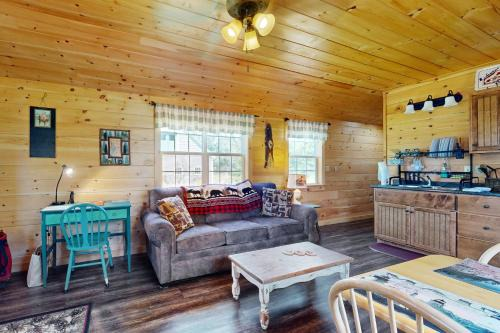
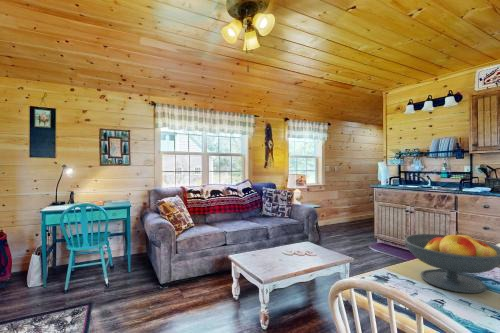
+ fruit bowl (451, 256)
